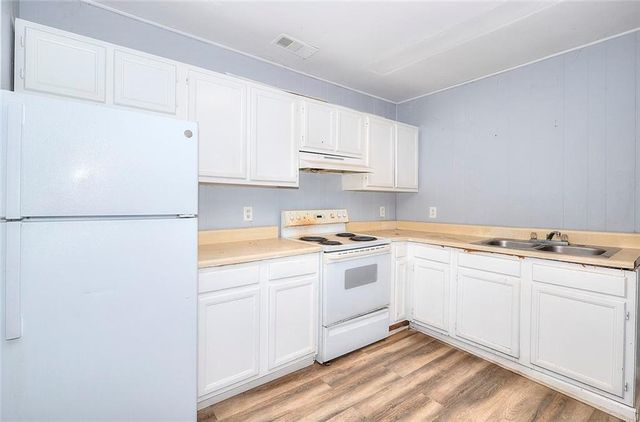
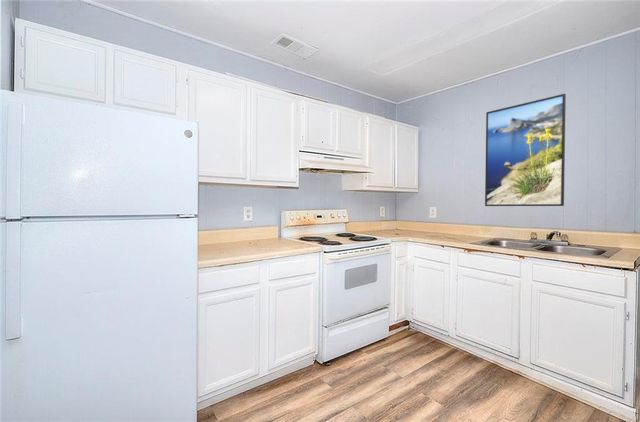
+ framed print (521, 155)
